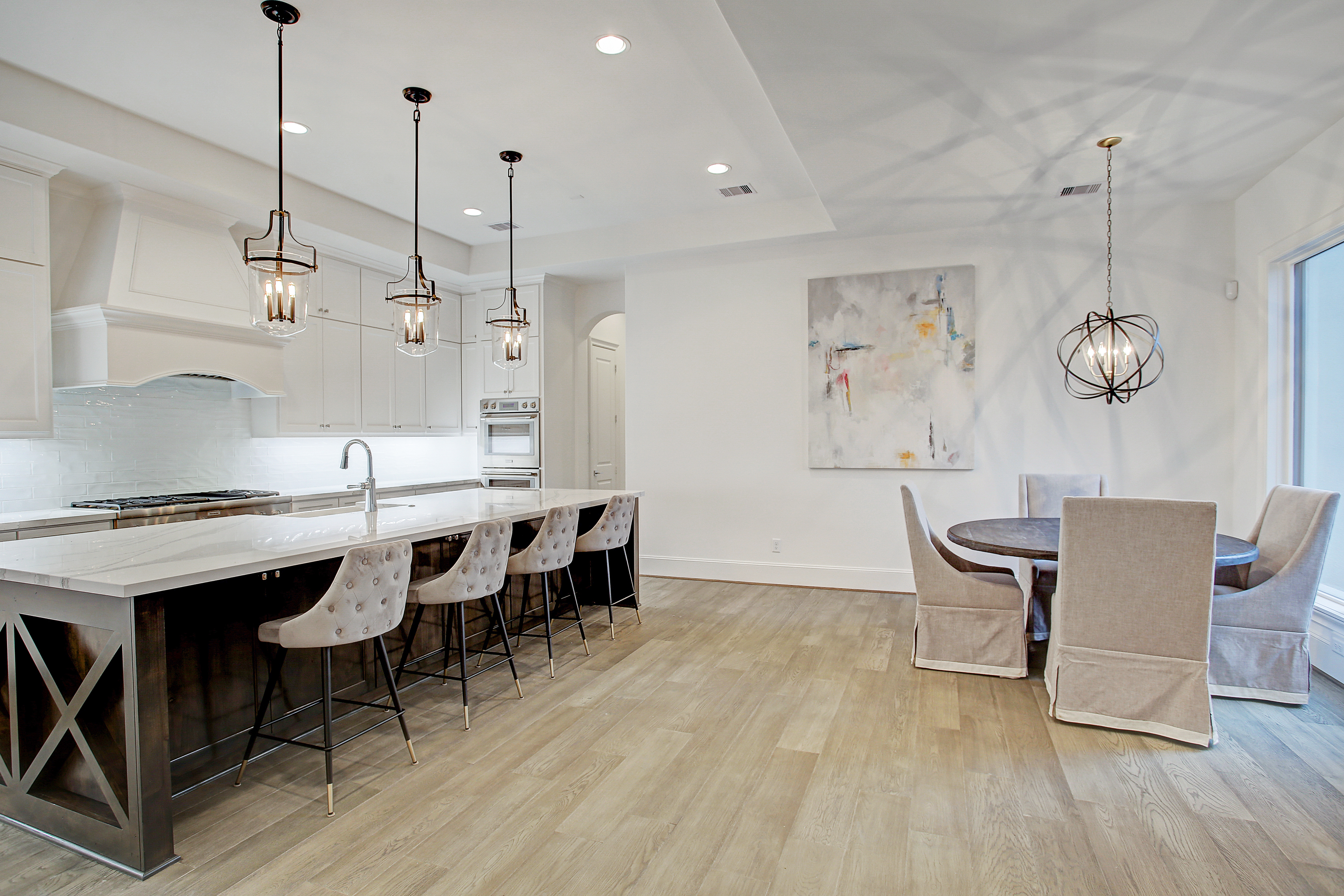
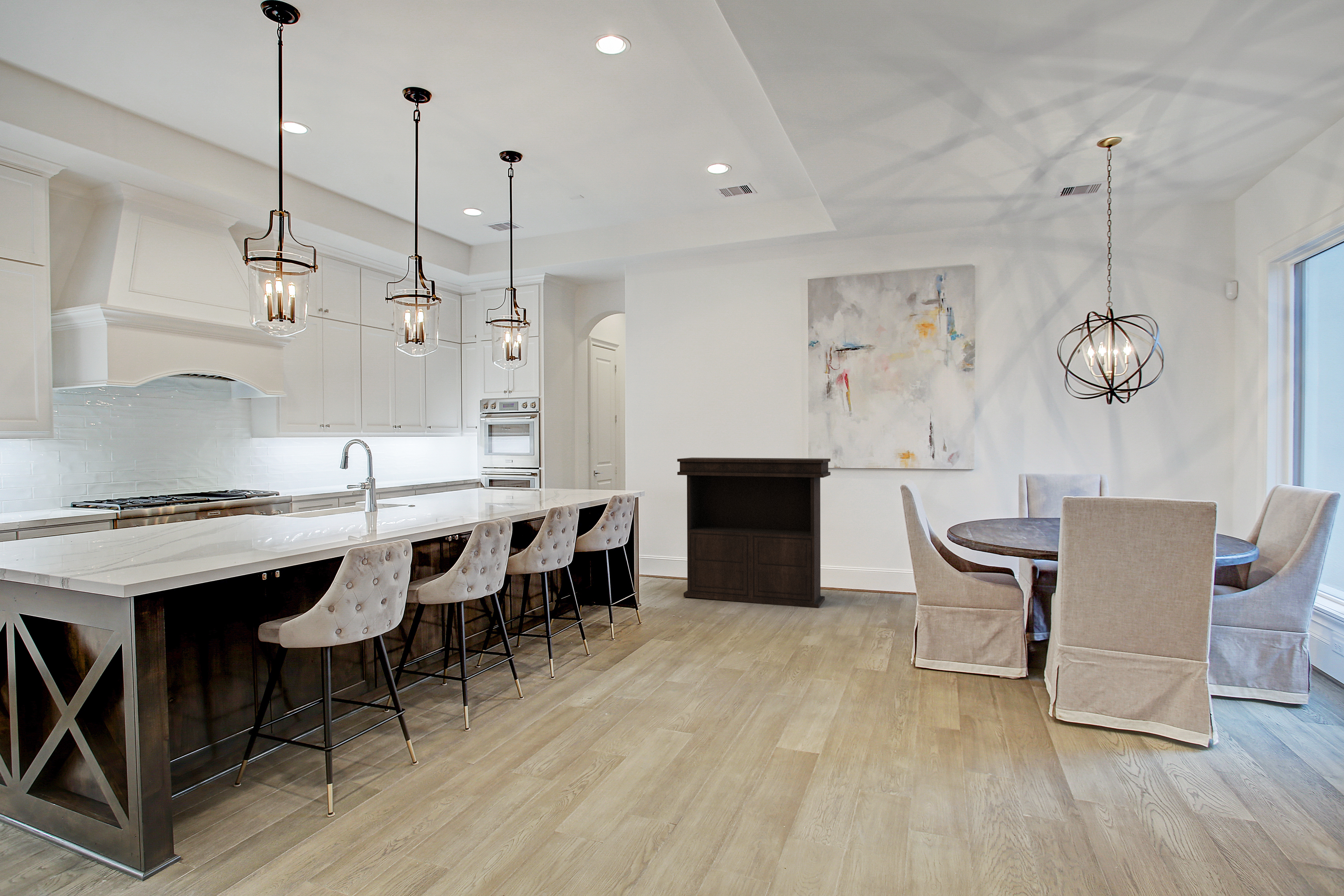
+ console table (753, 529)
